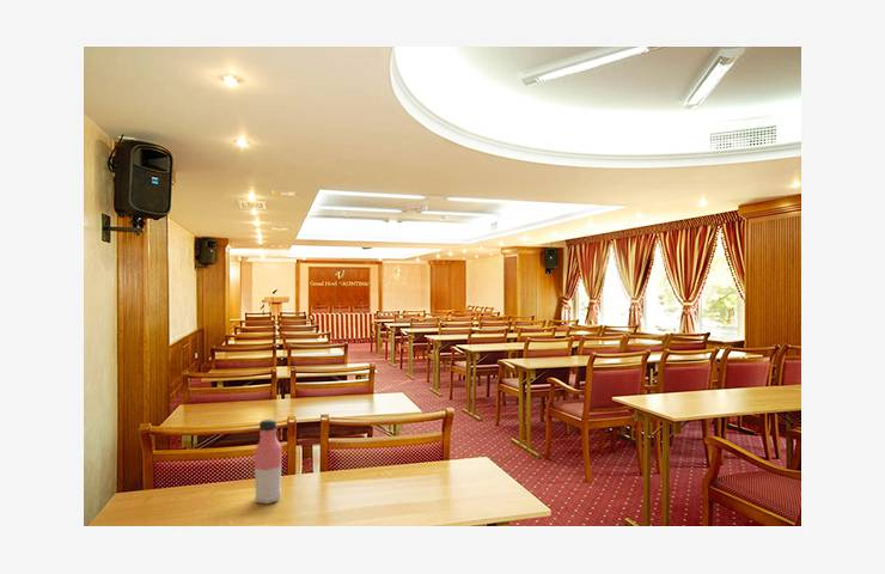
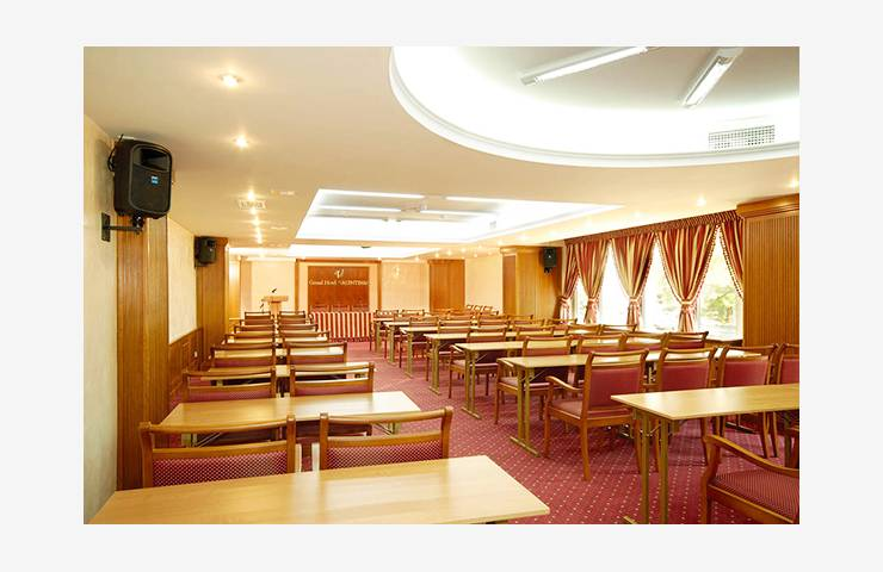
- water bottle (268, 459)
